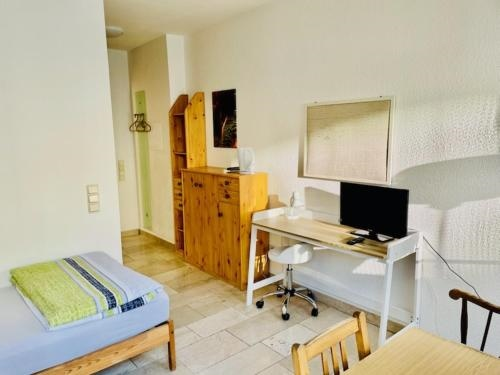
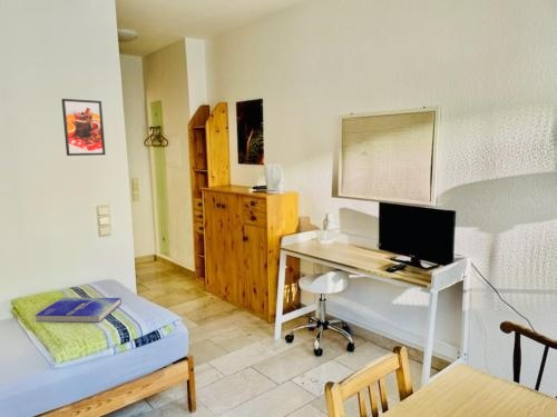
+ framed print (84, 128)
+ book (80, 308)
